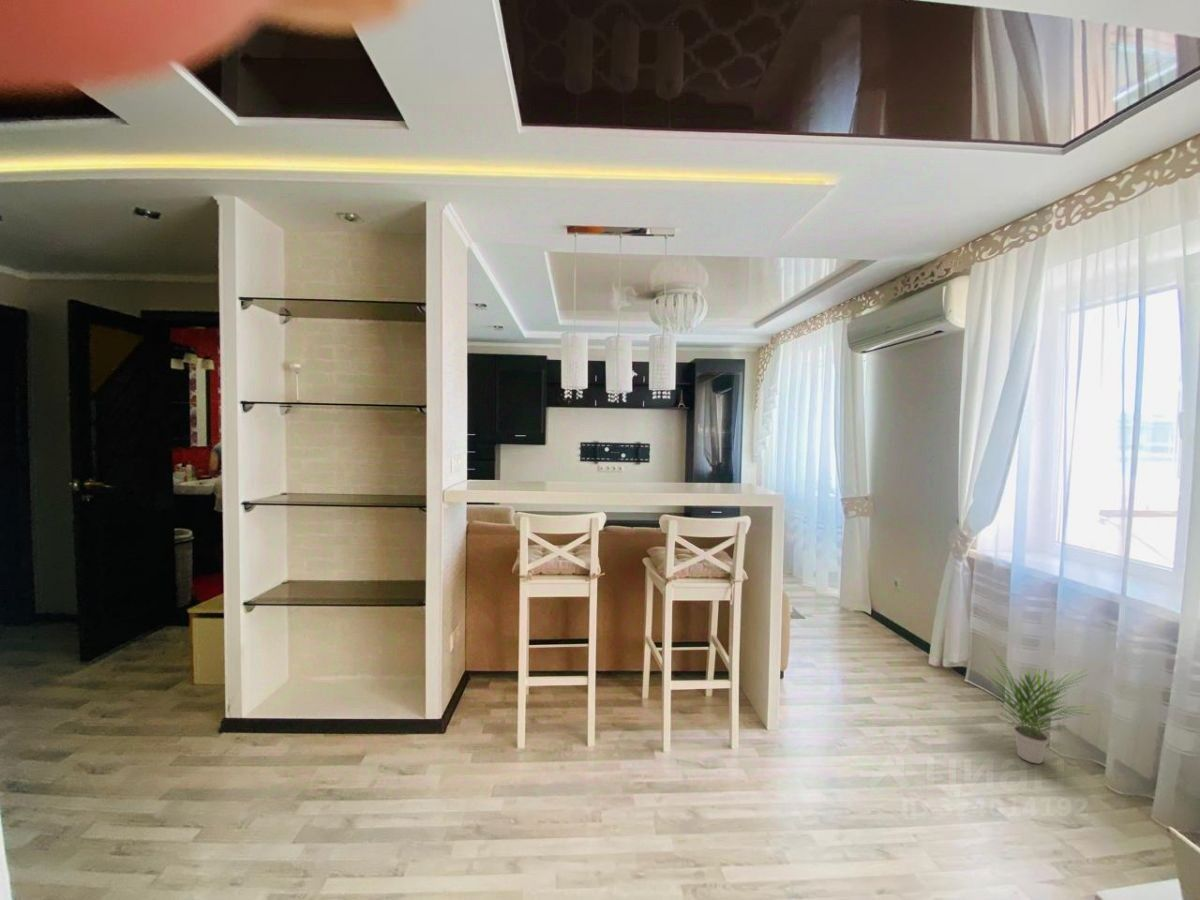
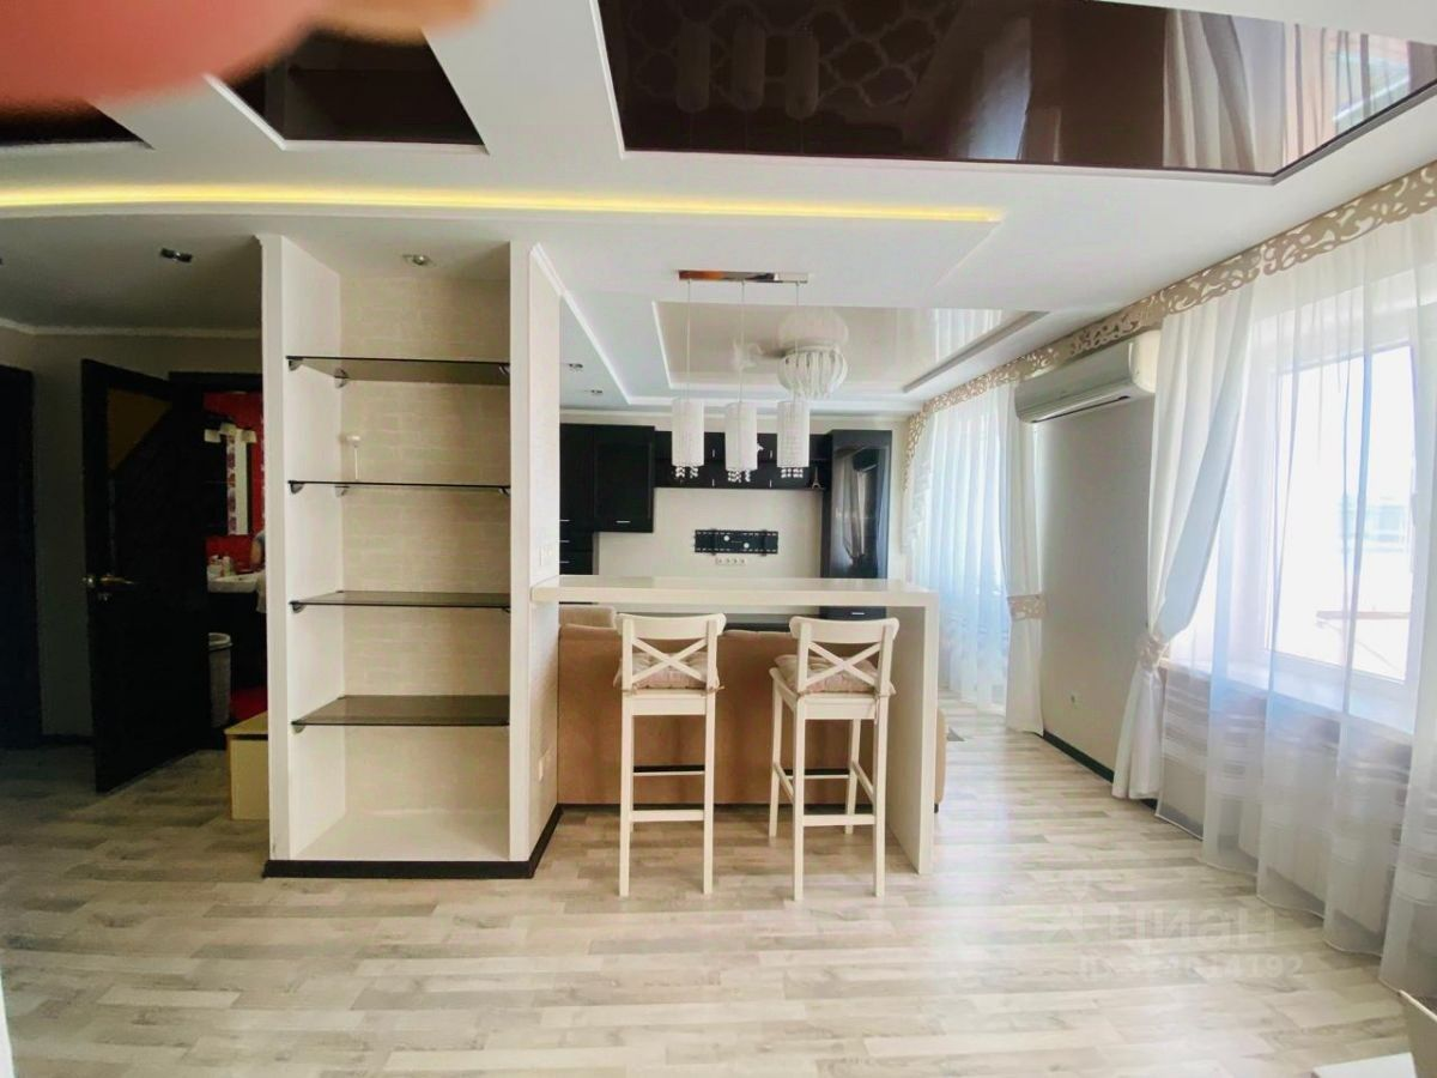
- potted plant (1029, 707)
